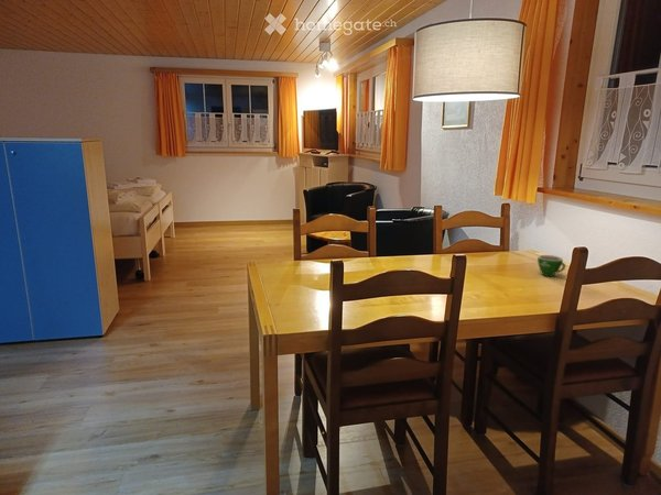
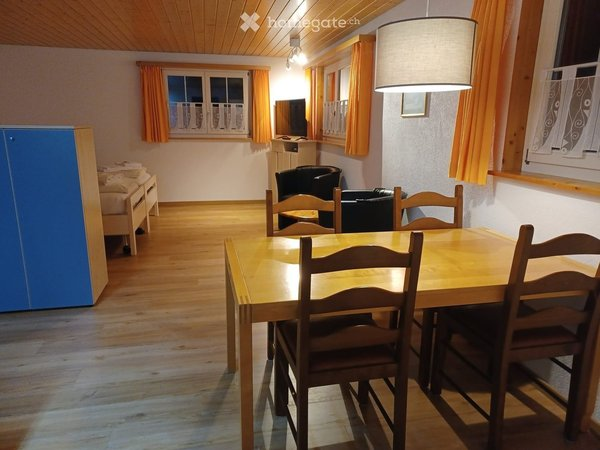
- teacup (551, 266)
